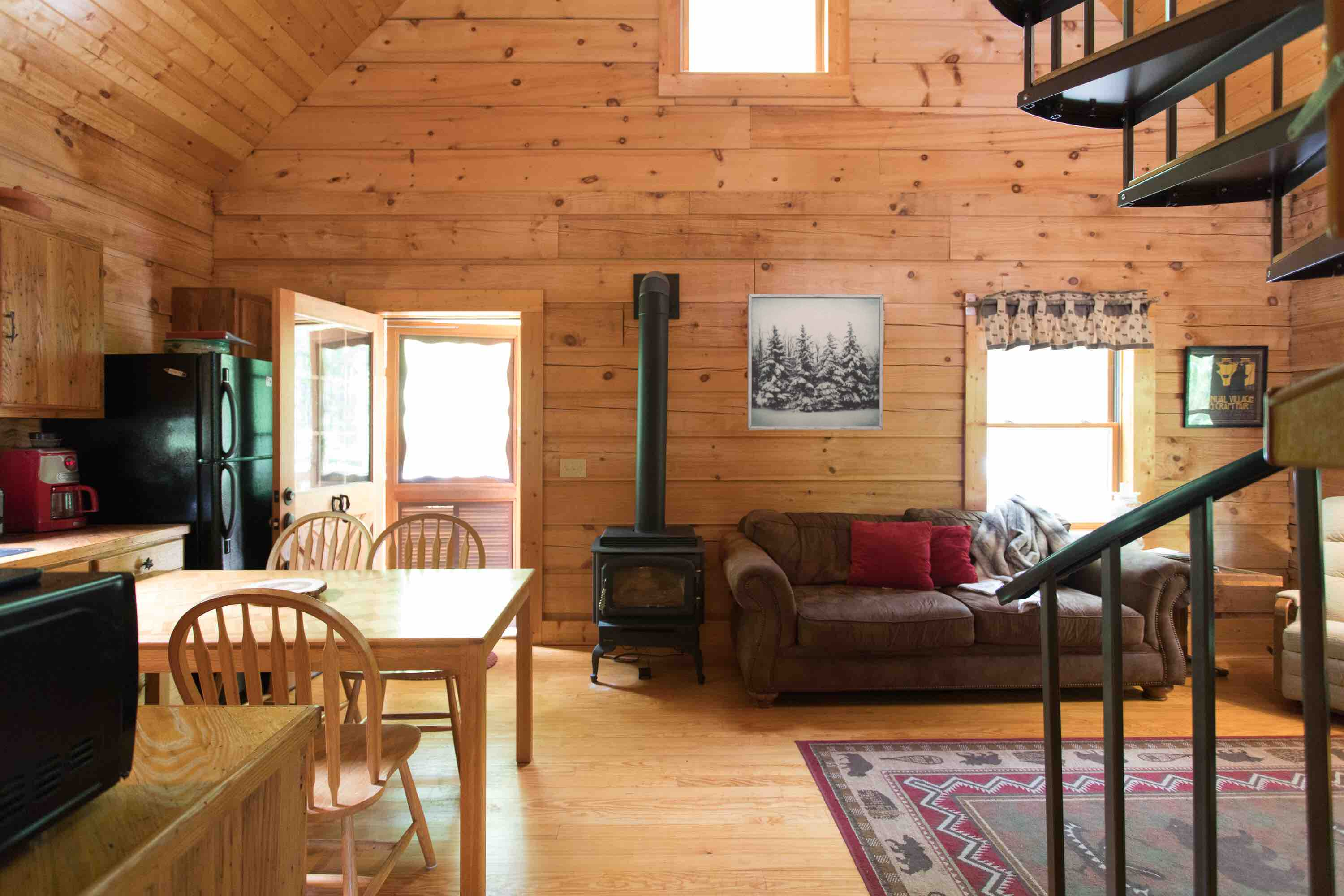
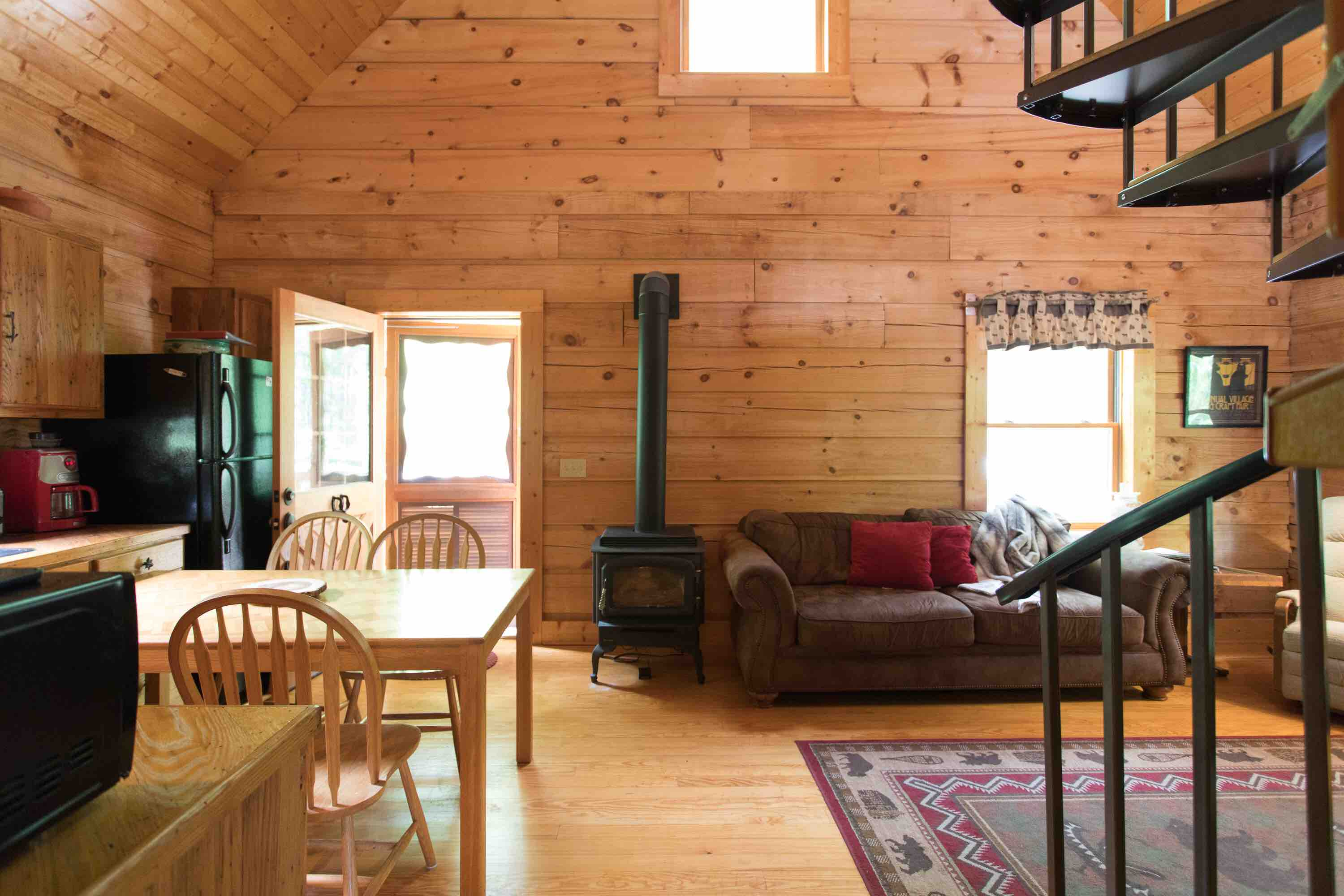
- wall art (815, 362)
